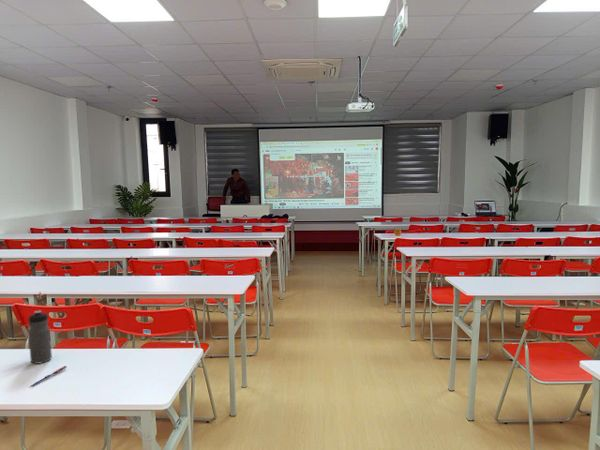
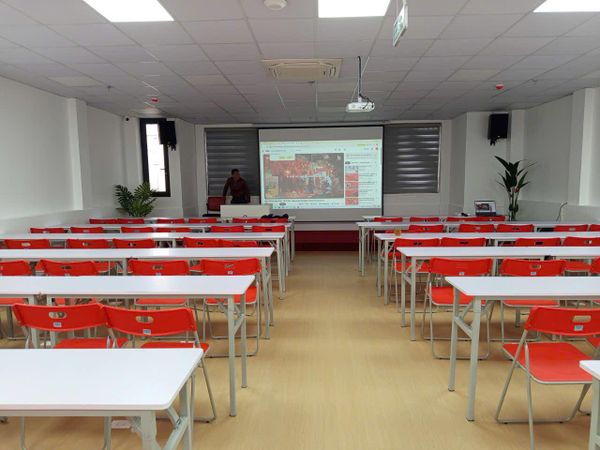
- pen (49, 375)
- water bottle (39, 335)
